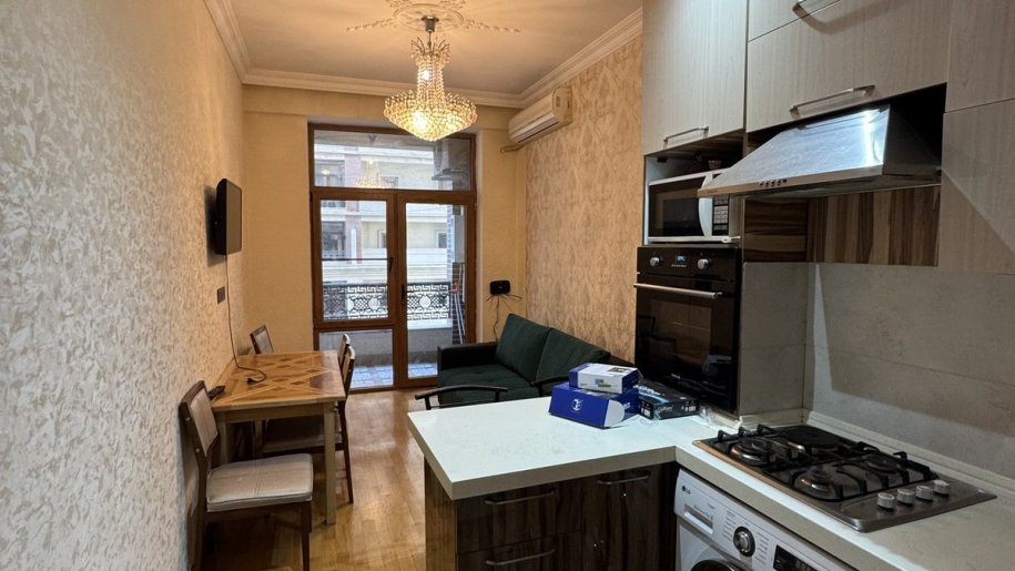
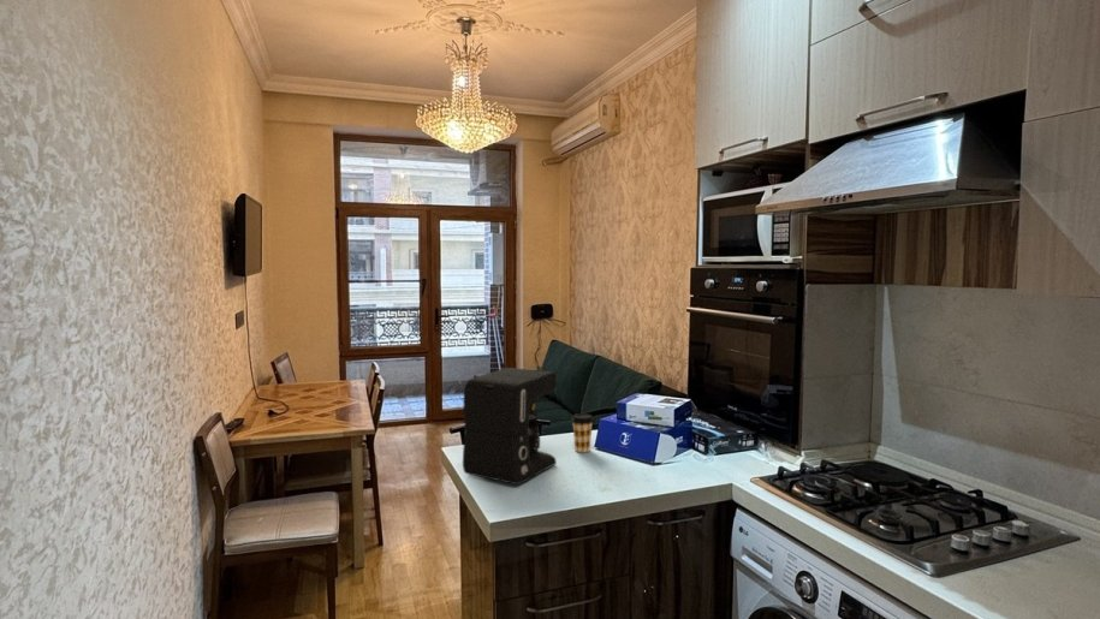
+ coffee cup (582, 433)
+ coffee maker (515, 422)
